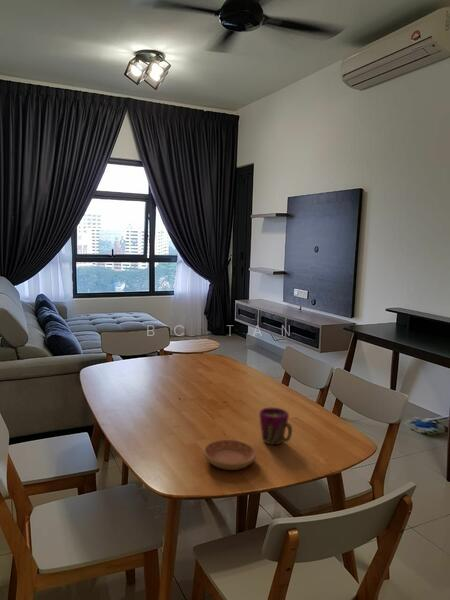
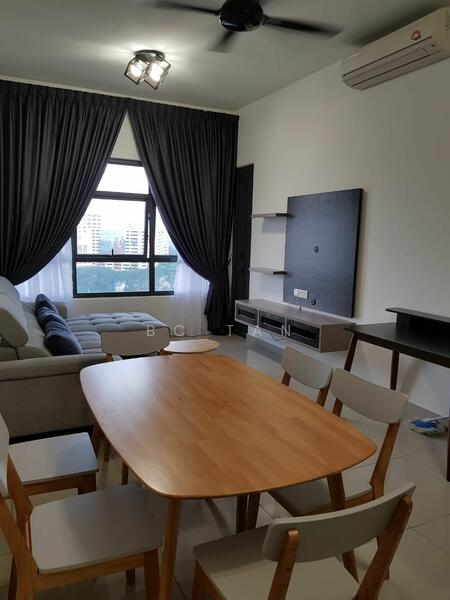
- saucer (229, 455)
- cup (276, 427)
